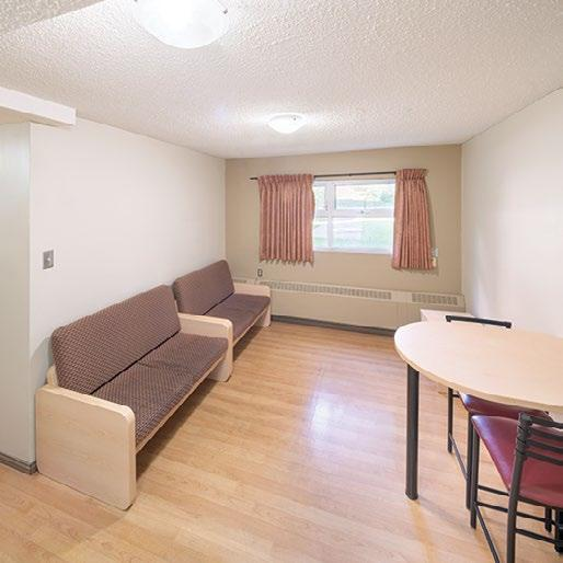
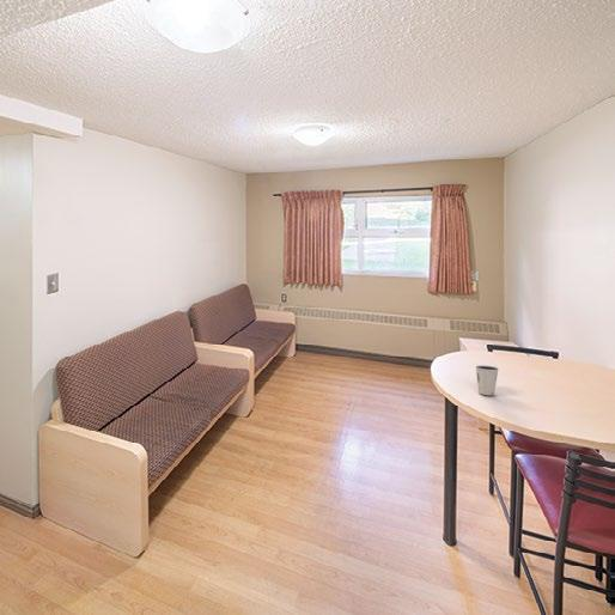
+ dixie cup (486, 380)
